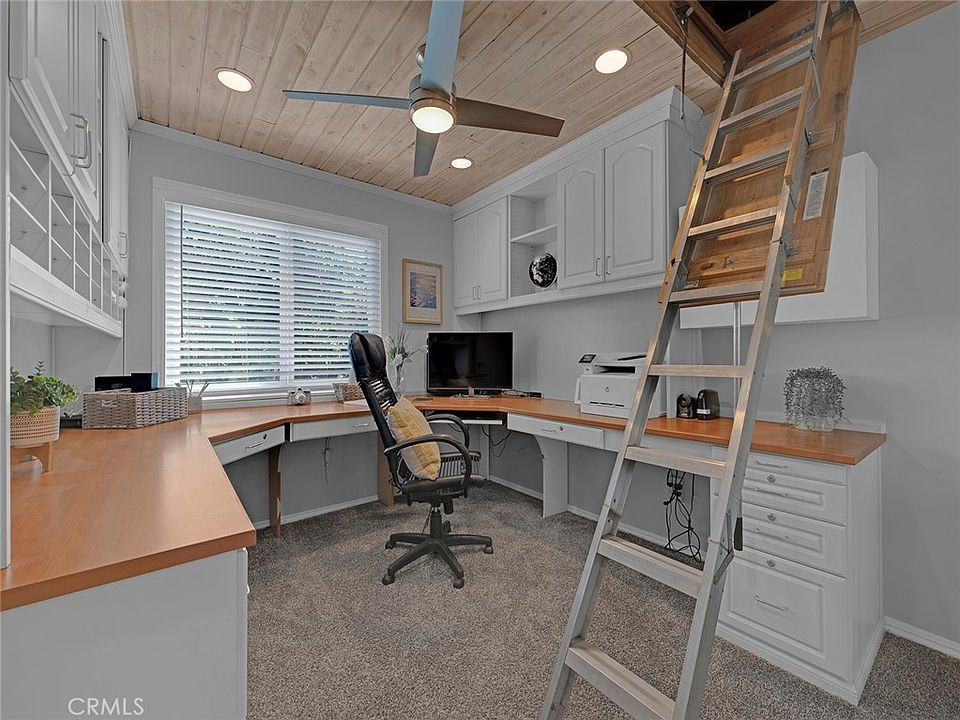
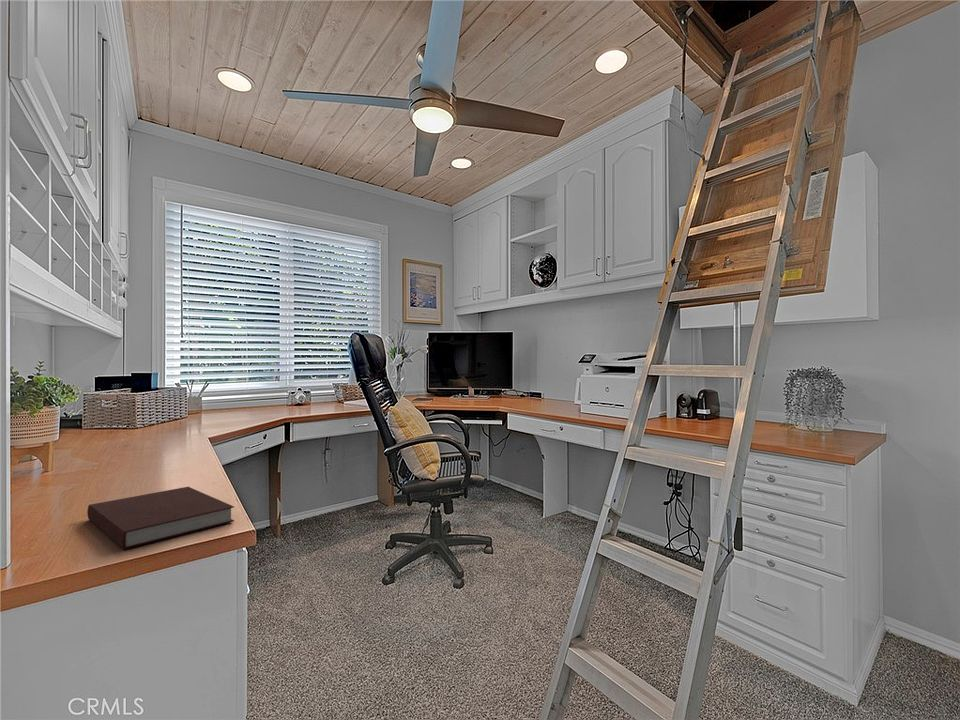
+ notebook (160, 513)
